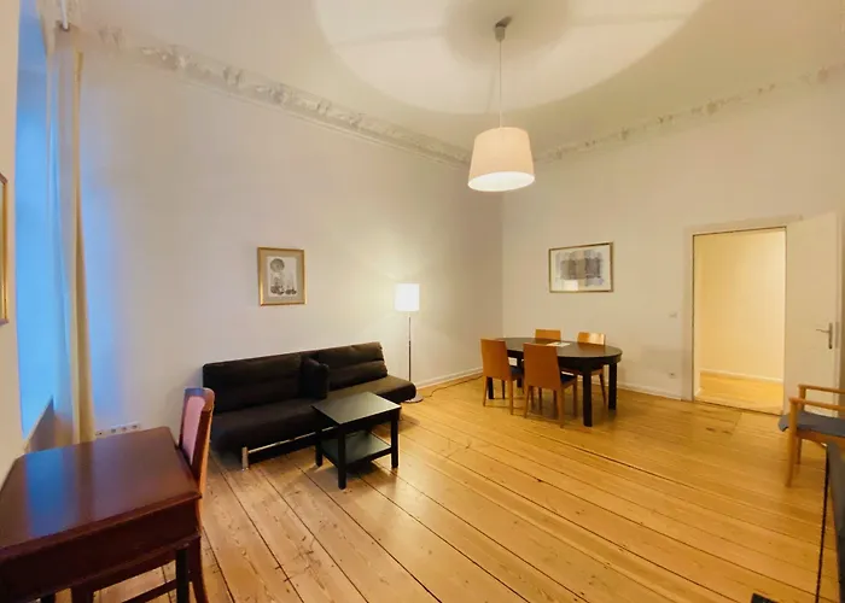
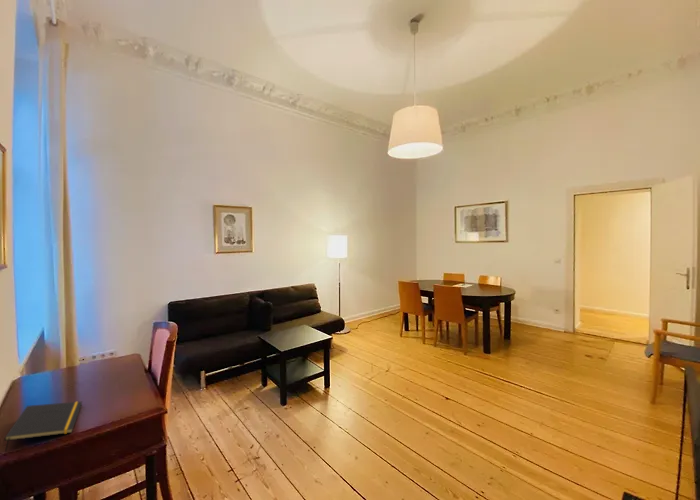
+ notepad (48, 418)
